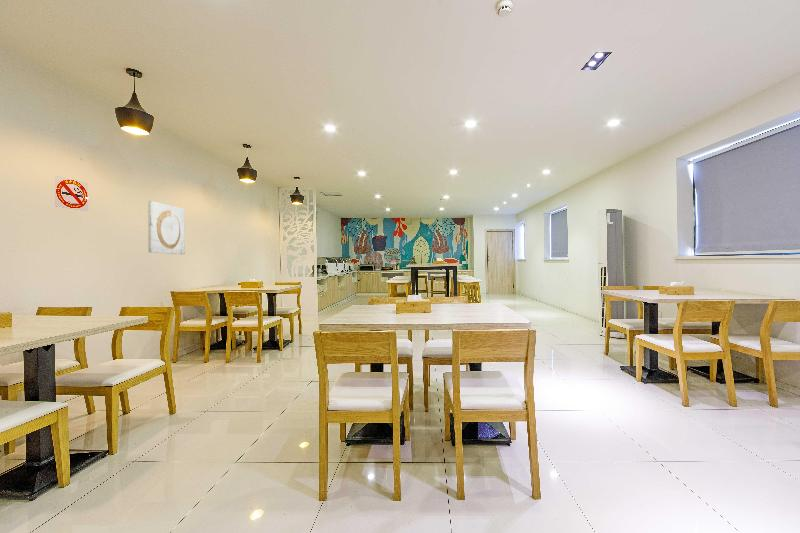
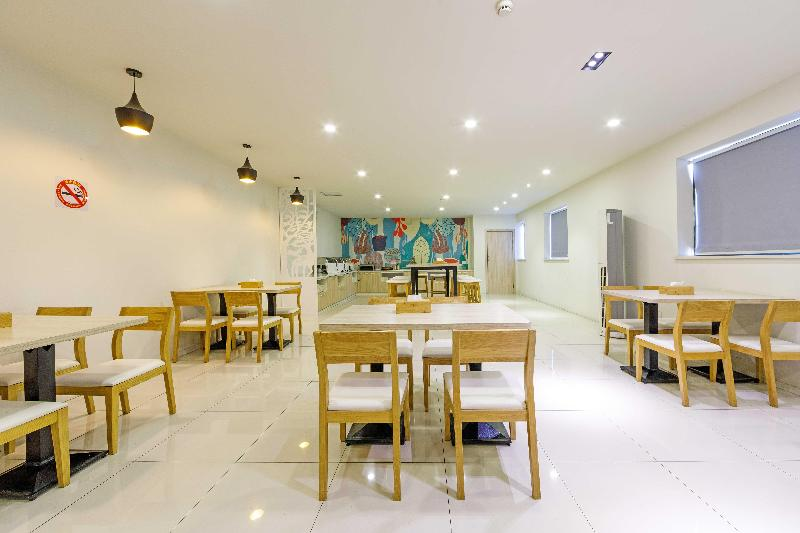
- wall art (167, 229)
